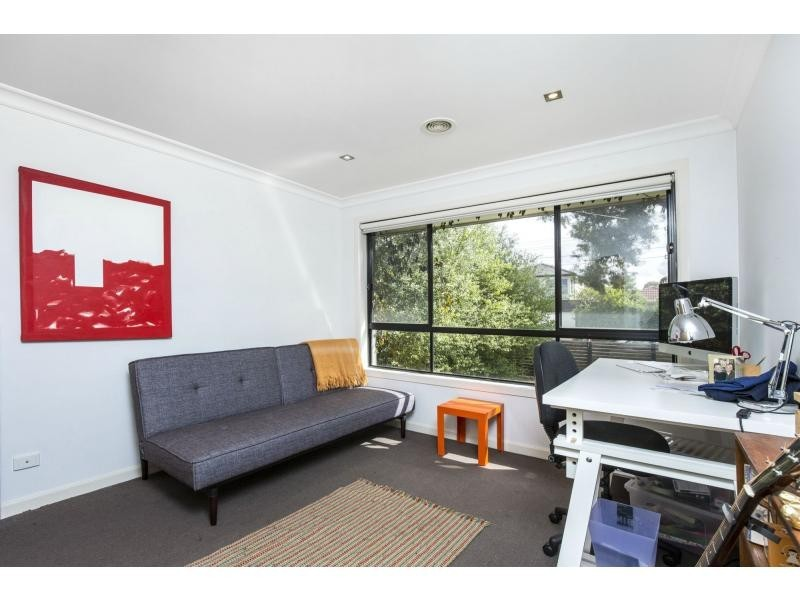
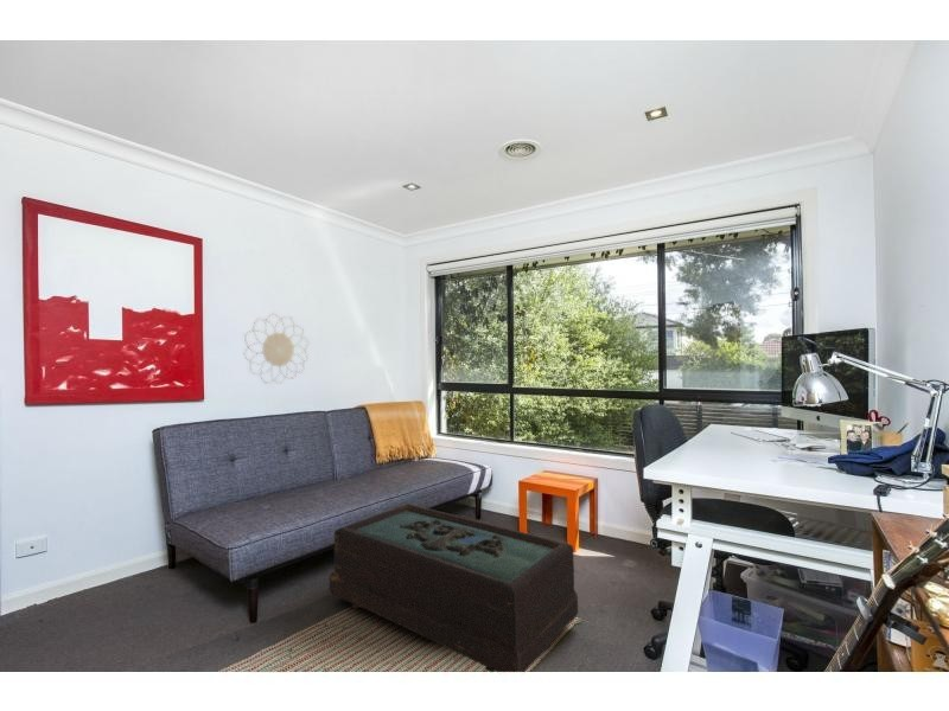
+ coffee table (446, 574)
+ decorative wall piece (278, 348)
